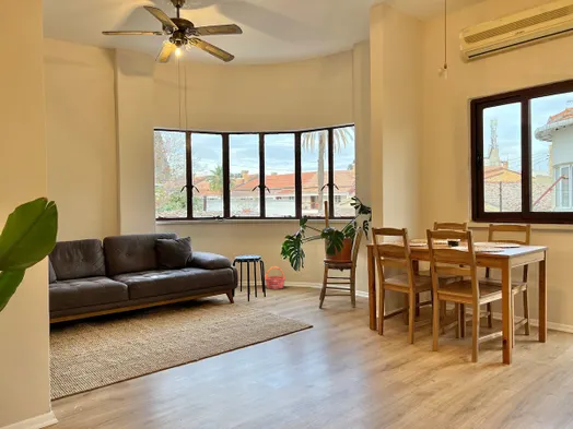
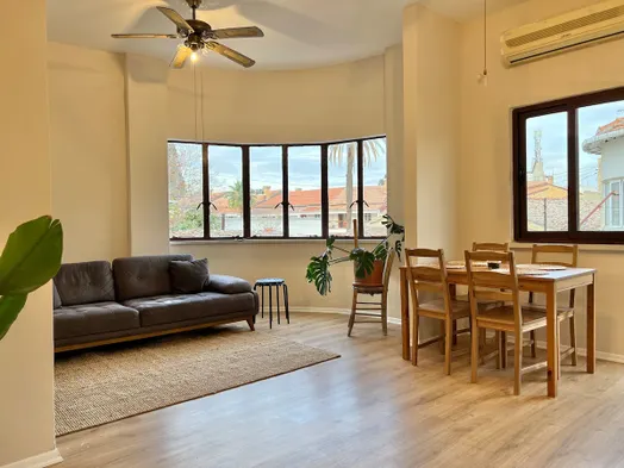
- basket (274, 276)
